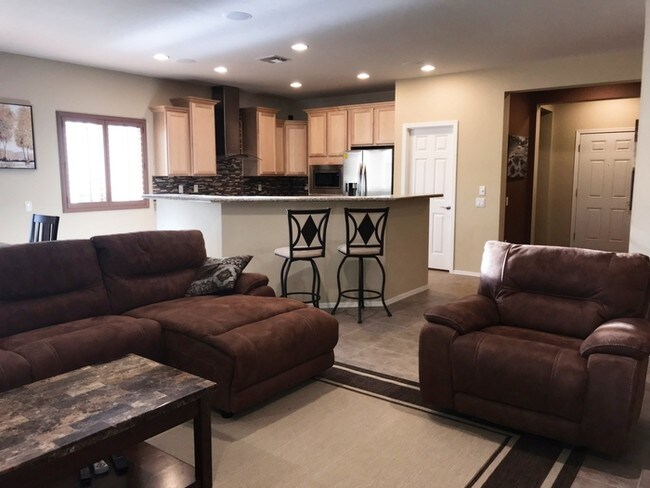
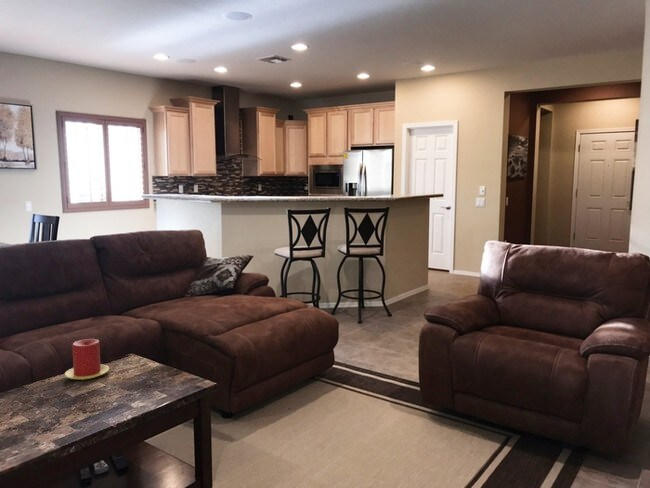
+ candle (86, 358)
